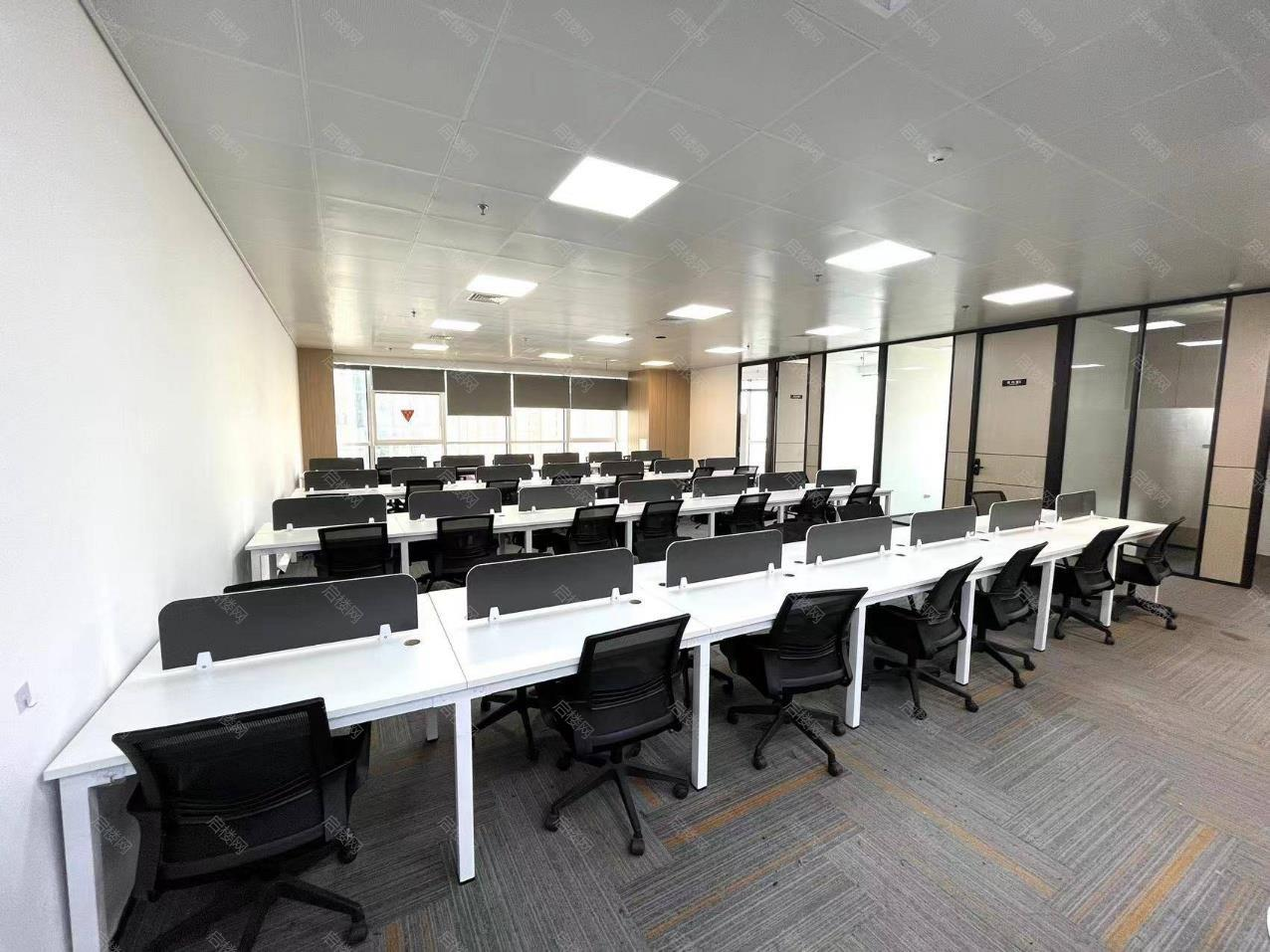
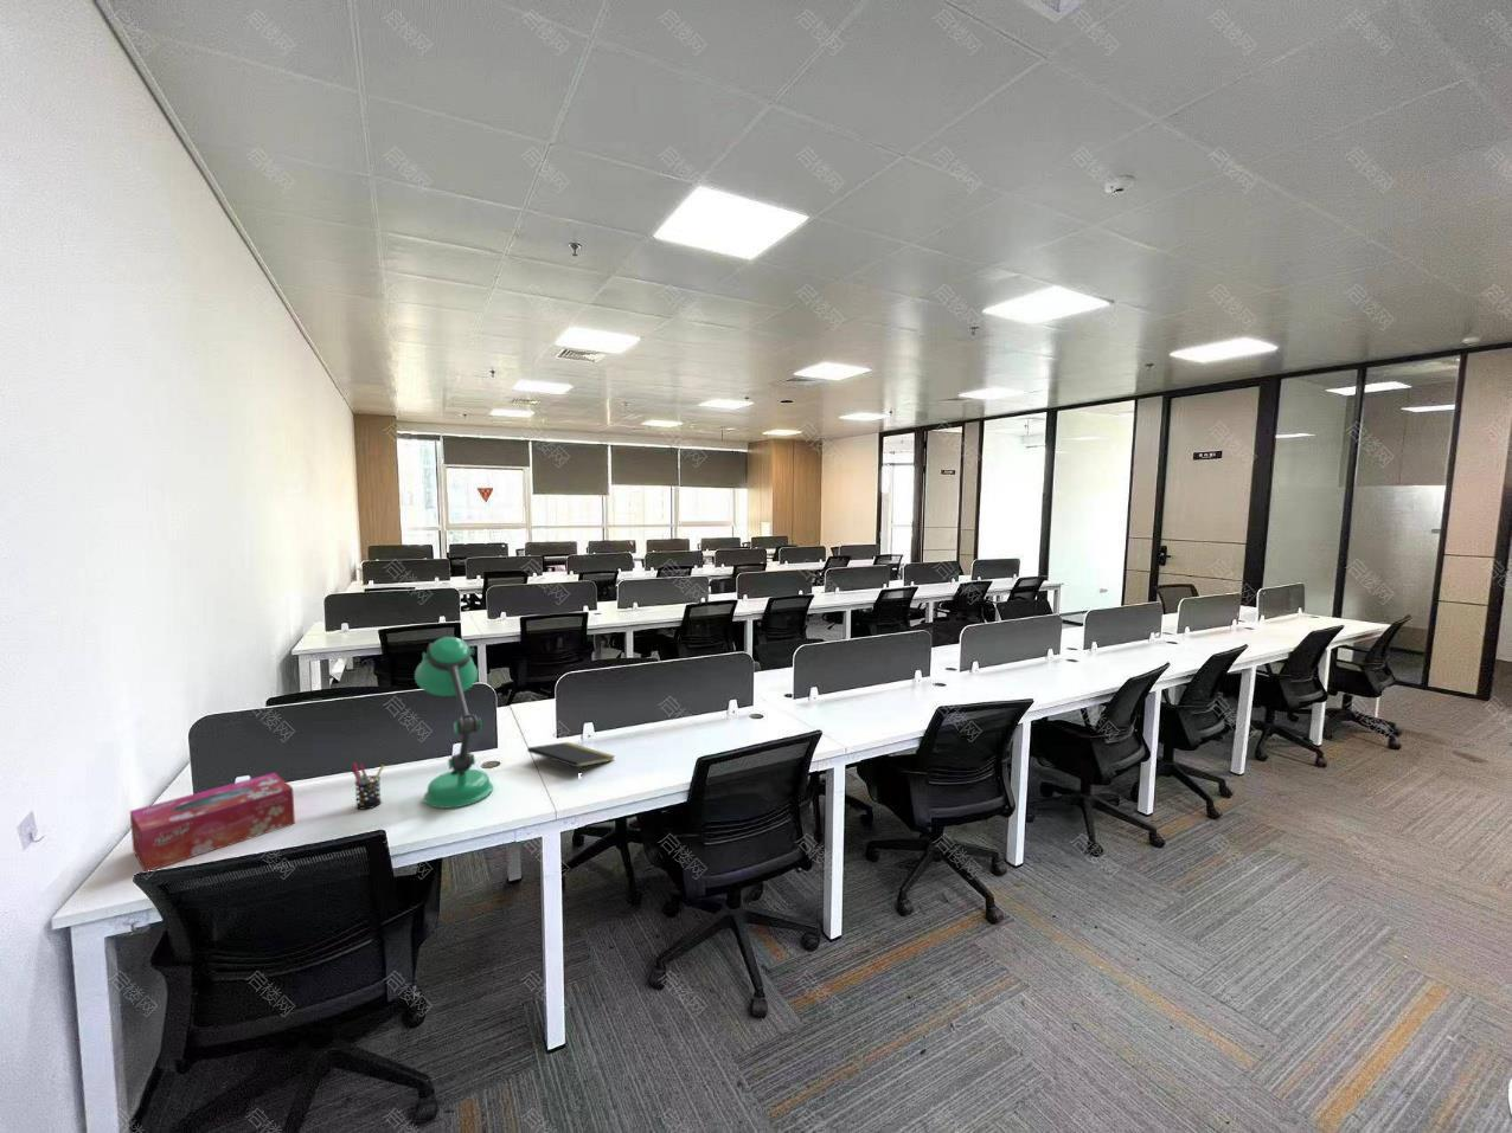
+ notepad (571, 753)
+ desk lamp (457, 720)
+ tissue box (215, 816)
+ pen holder (365, 784)
